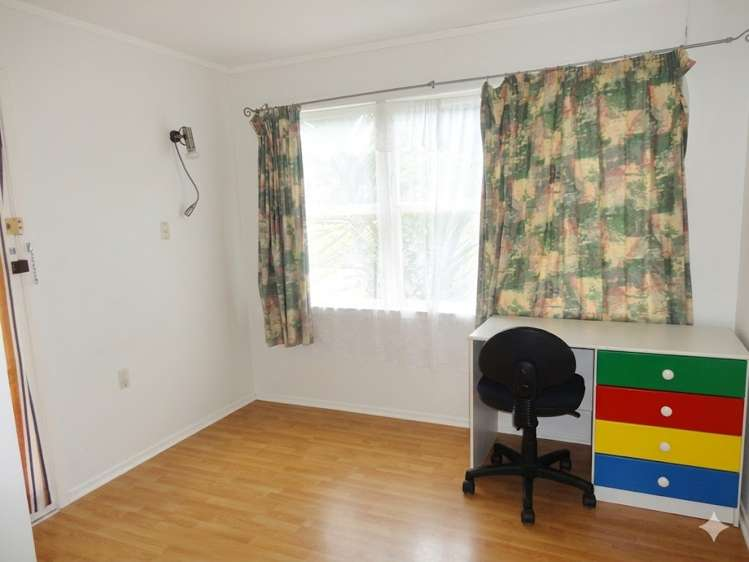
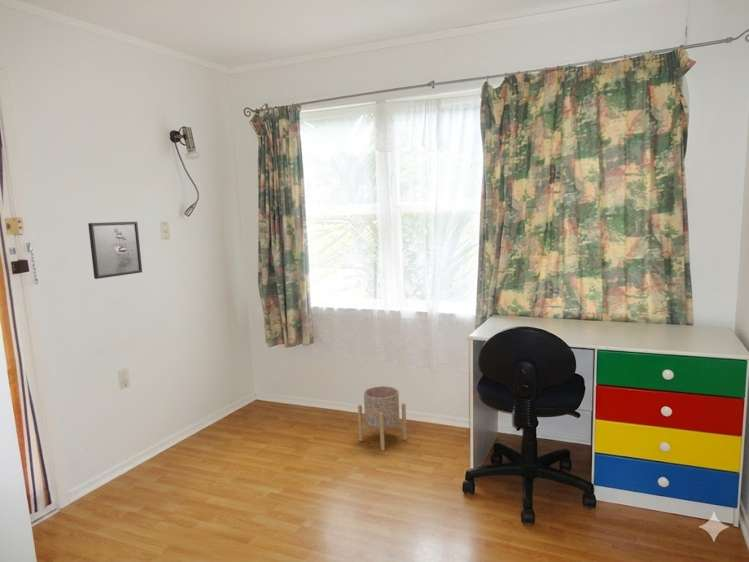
+ planter (382, 416)
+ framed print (116, 249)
